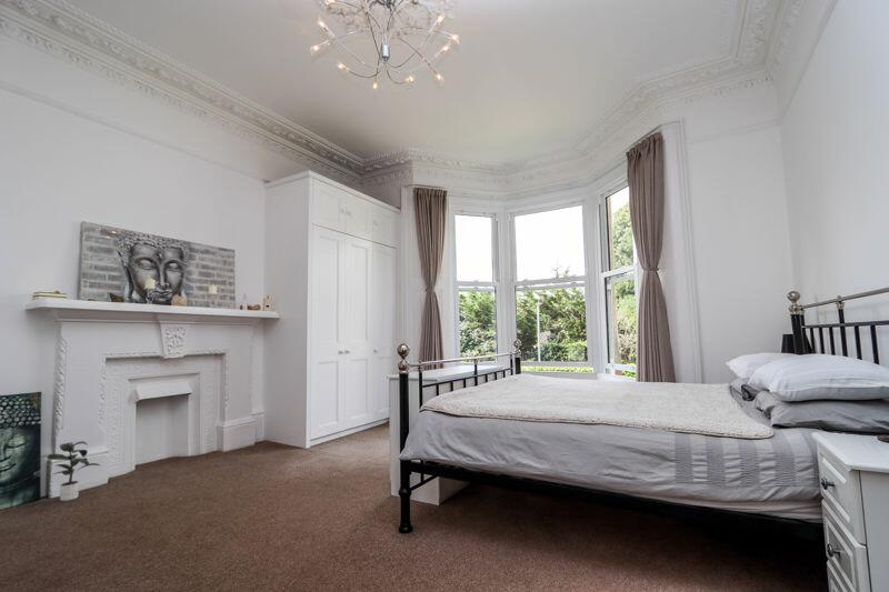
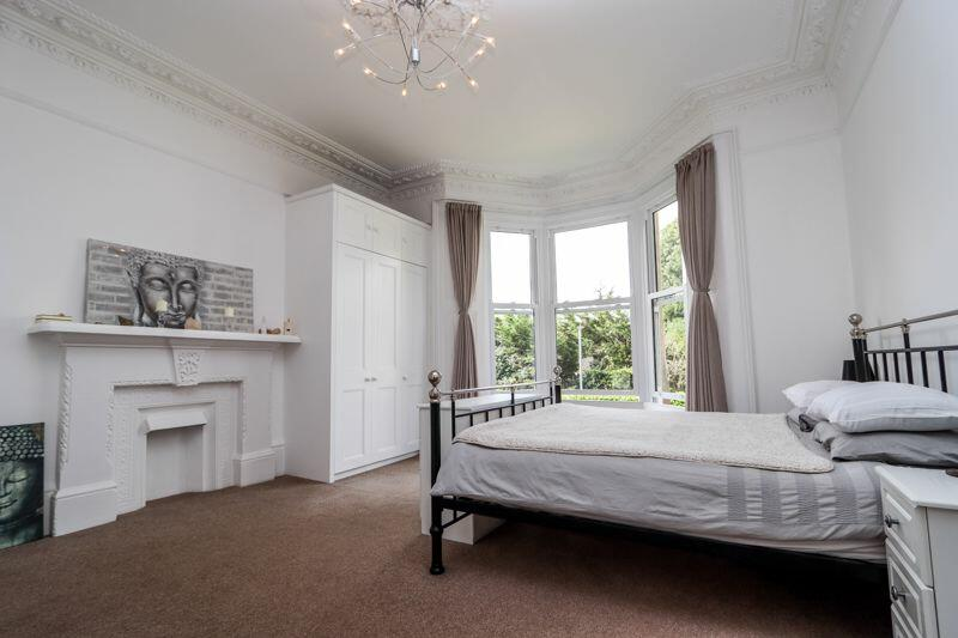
- potted plant (73, 469)
